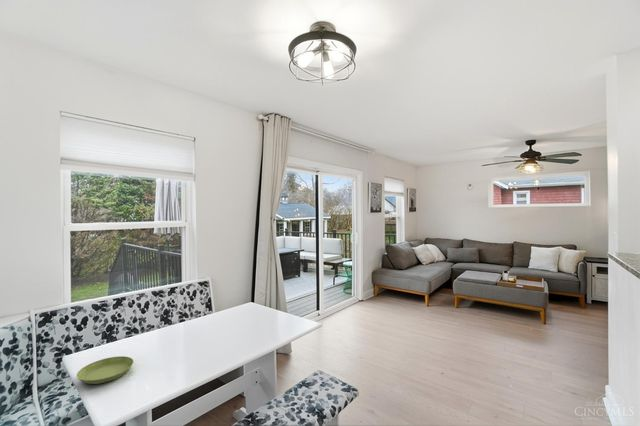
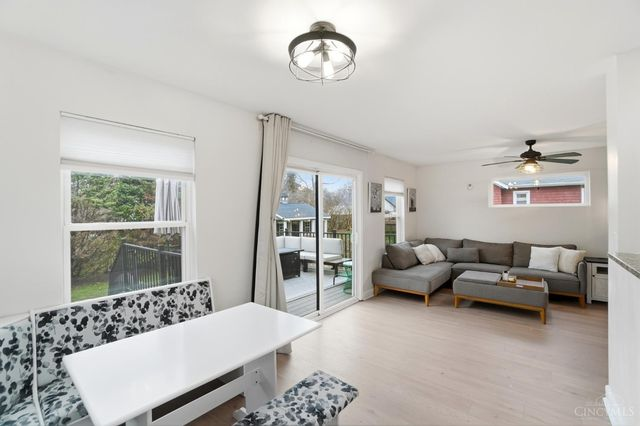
- saucer (106, 370)
